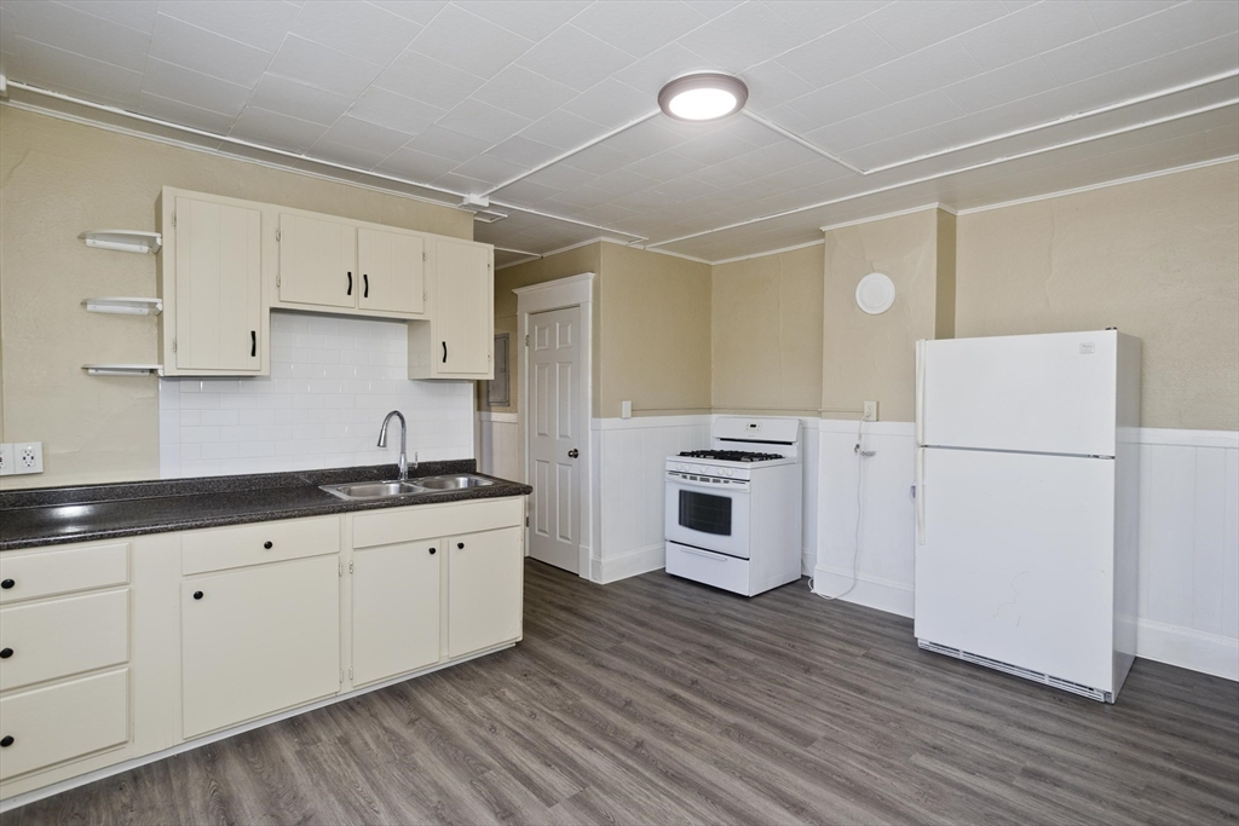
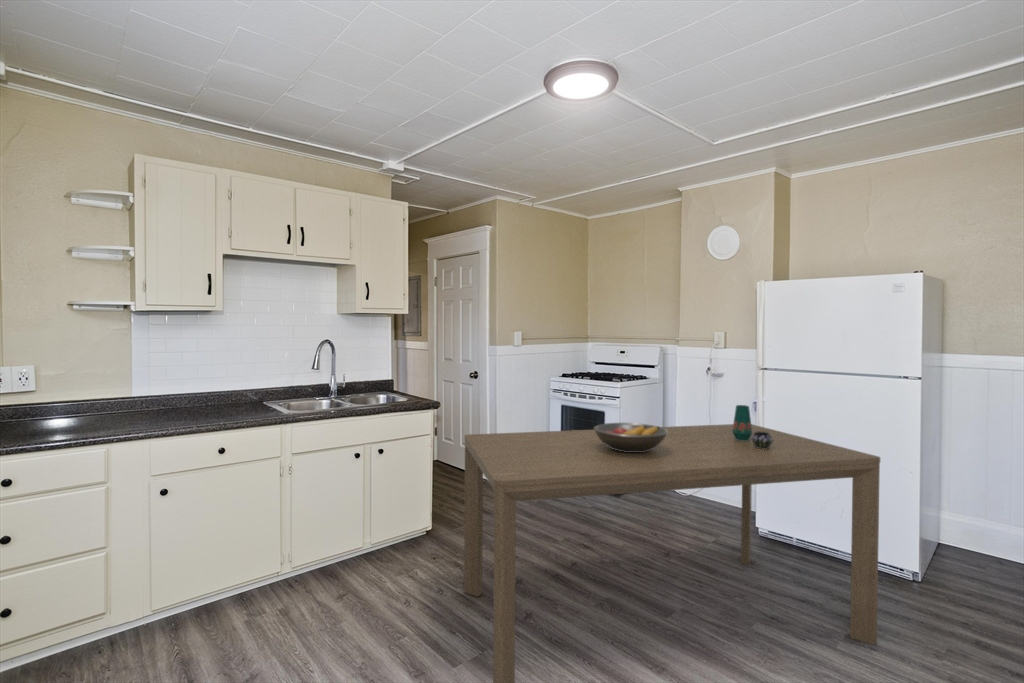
+ fruit bowl (630, 435)
+ dining table (653, 491)
+ vase (751, 426)
